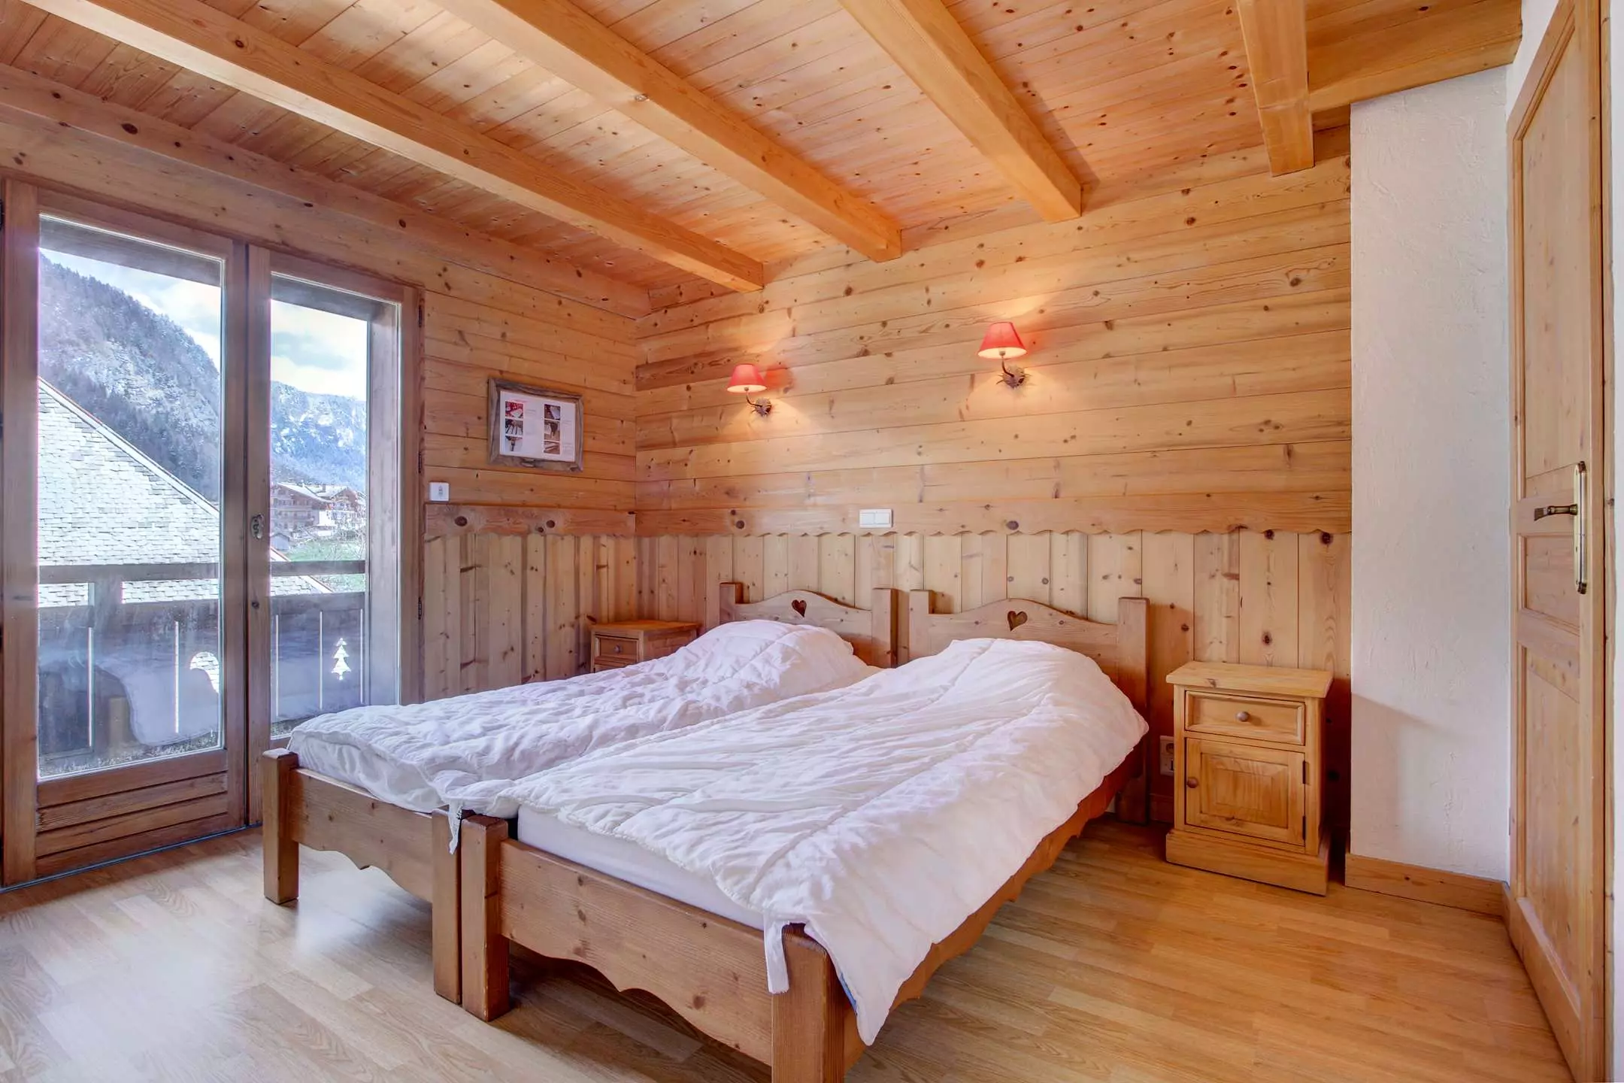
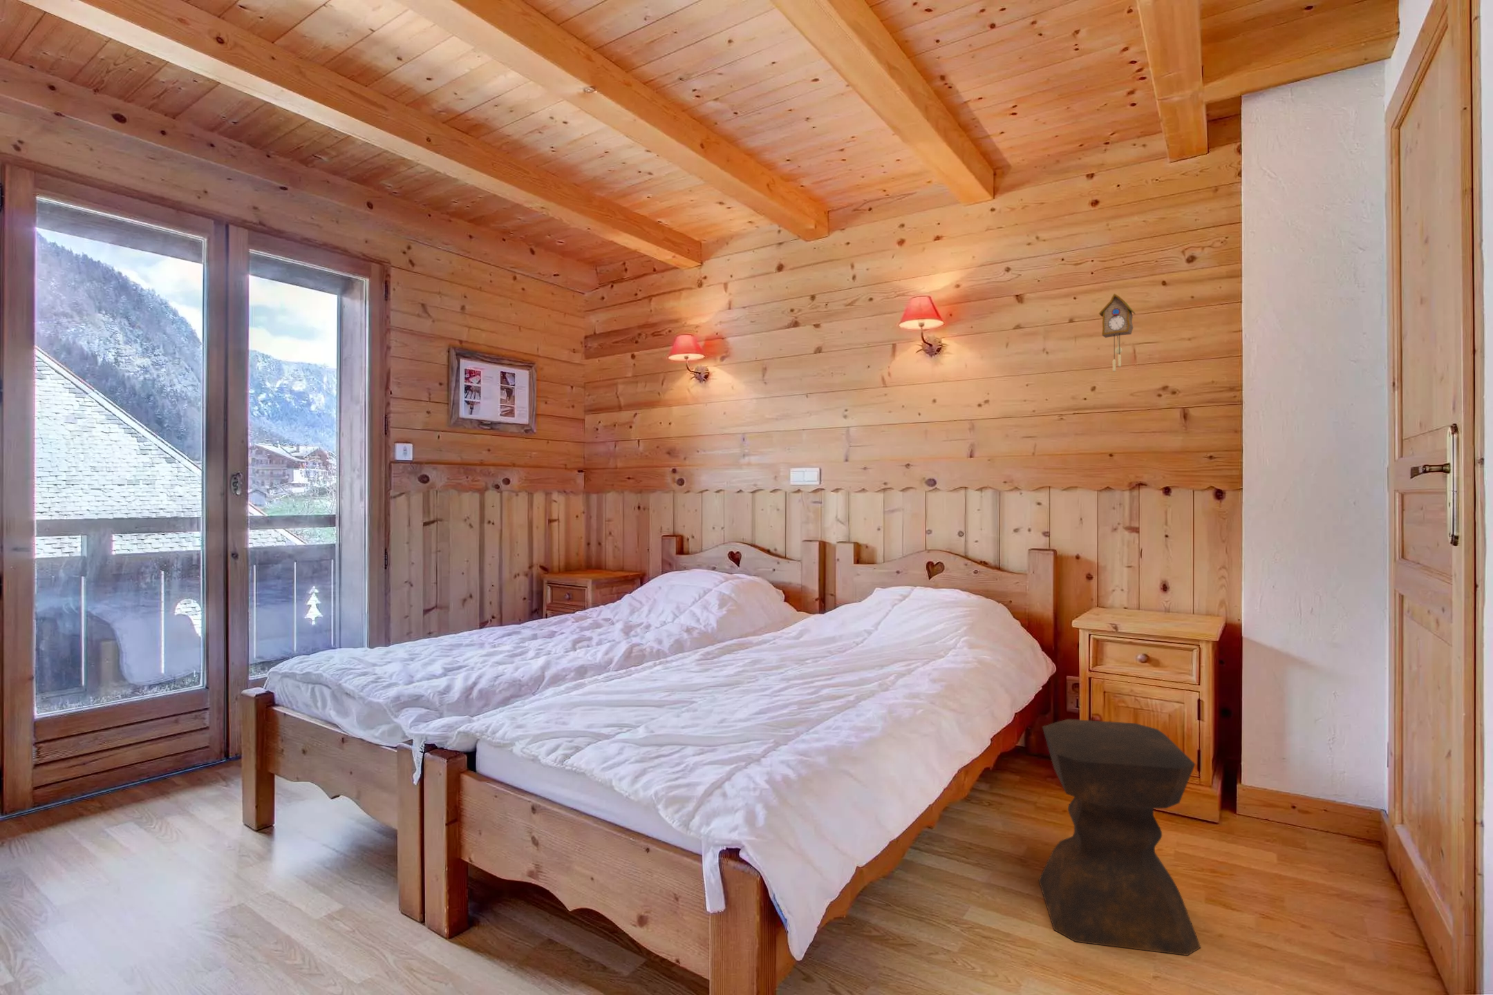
+ stool (1113, 823)
+ cuckoo clock (1118, 333)
